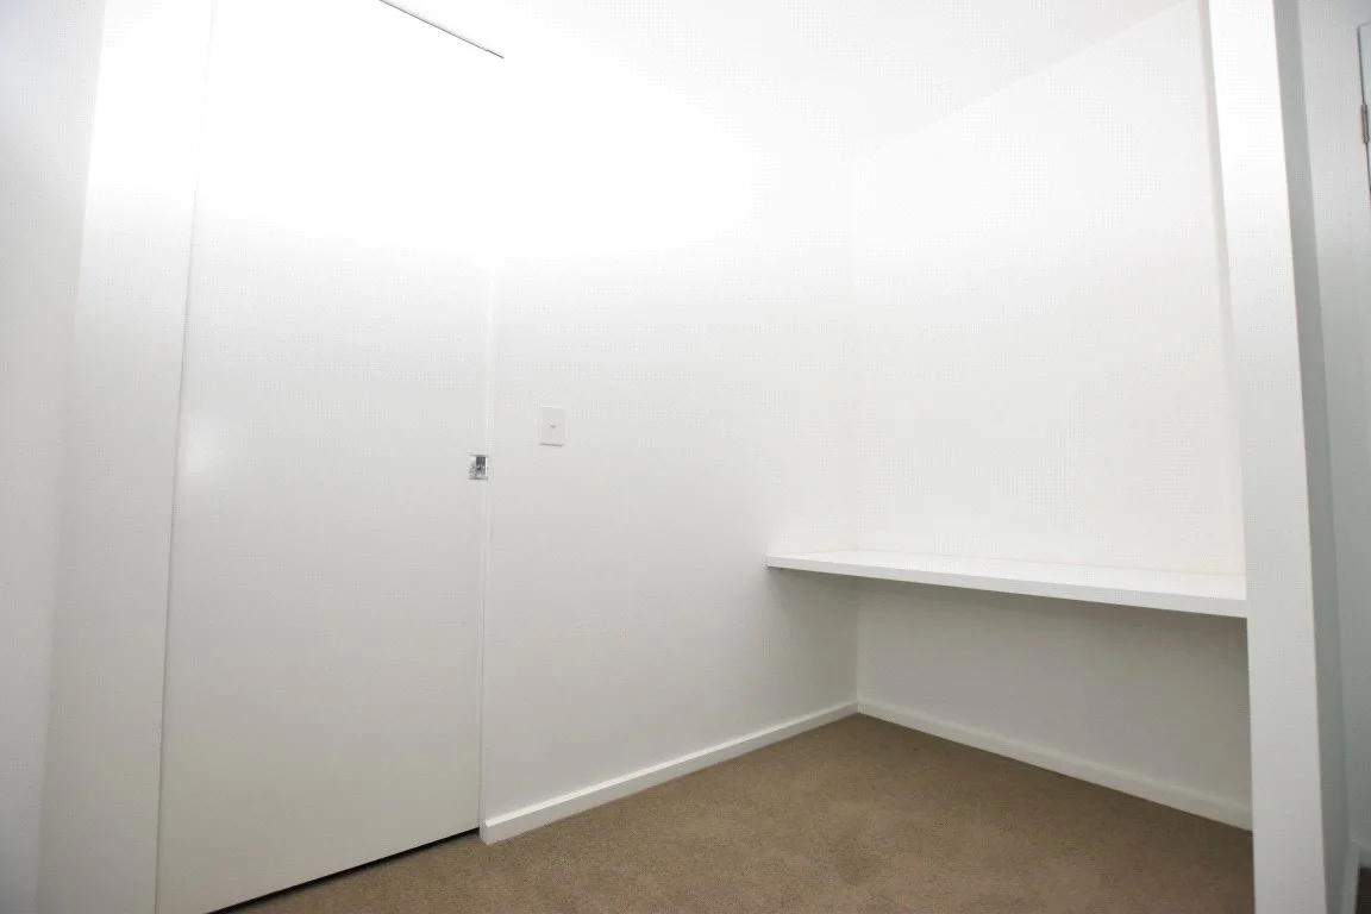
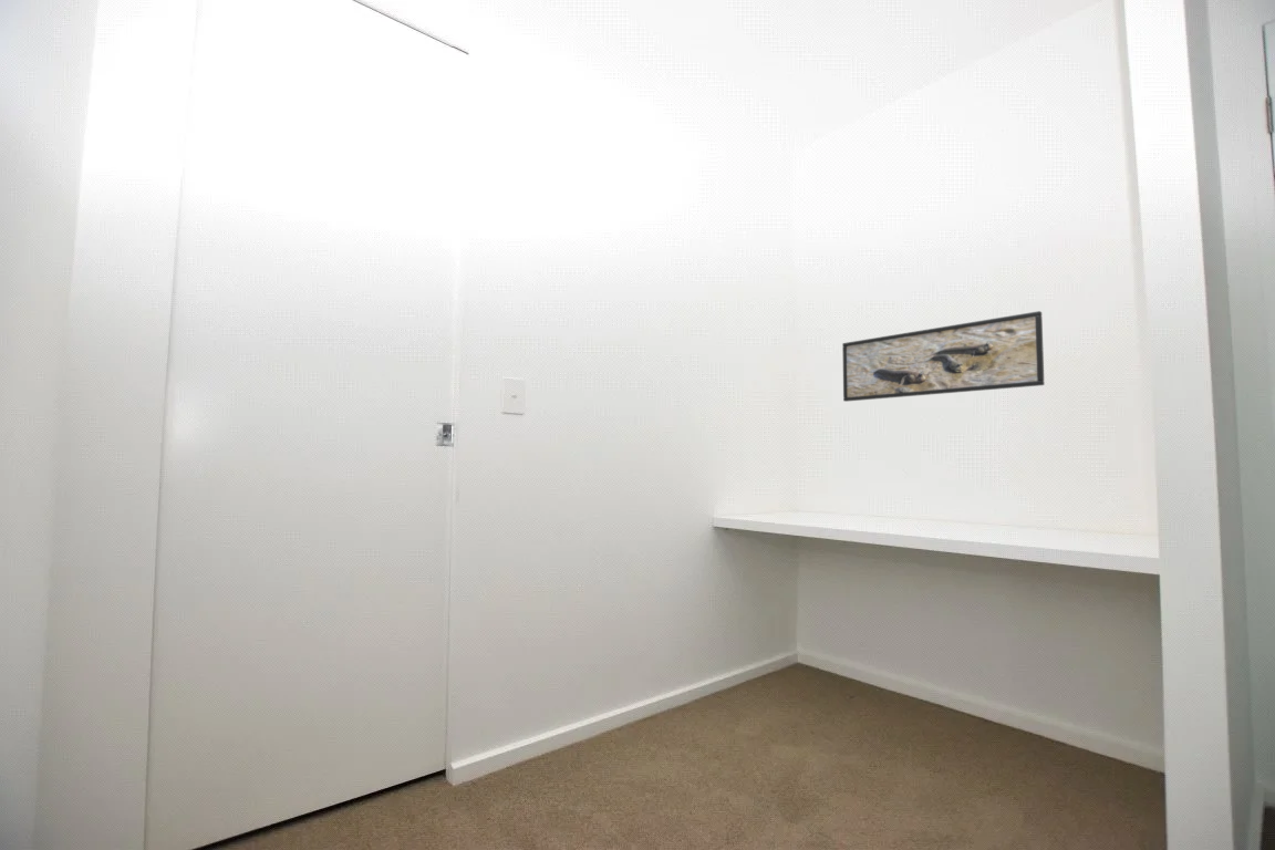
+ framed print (931, 361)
